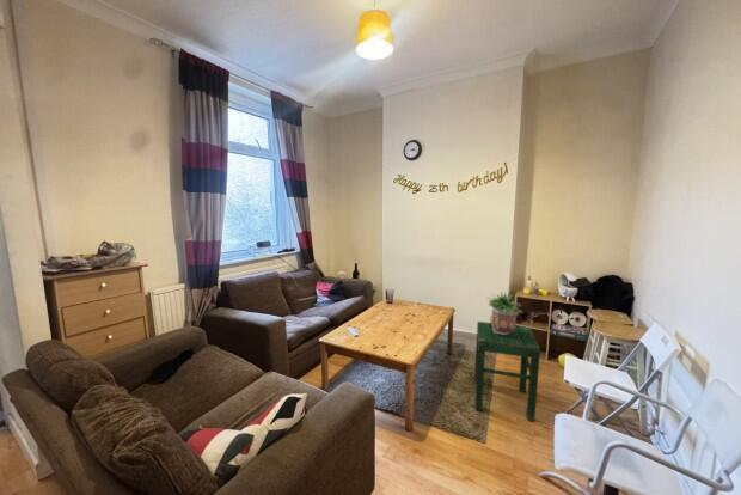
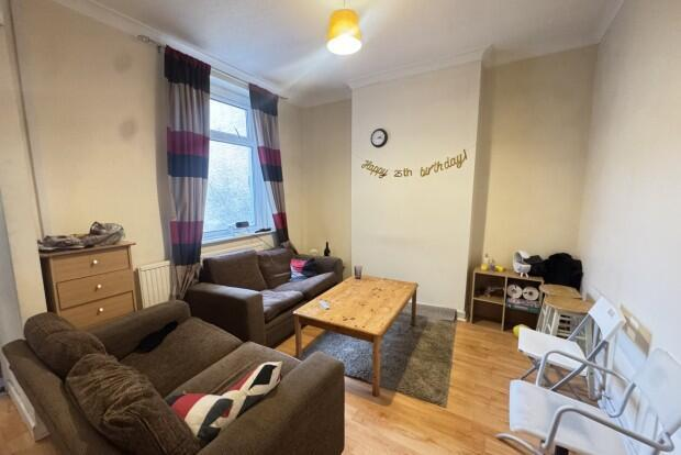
- stool (502, 371)
- potted plant (503, 311)
